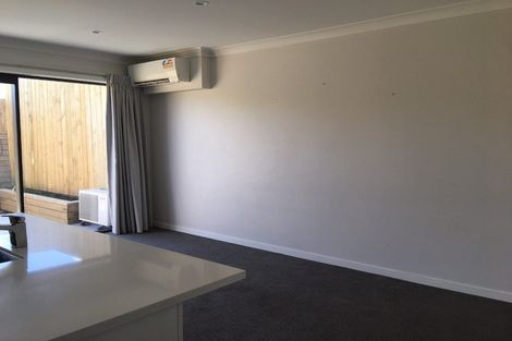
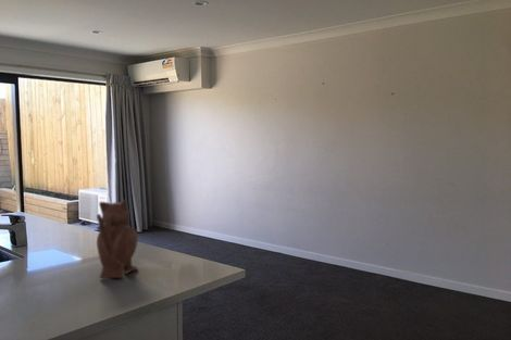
+ teapot (117, 238)
